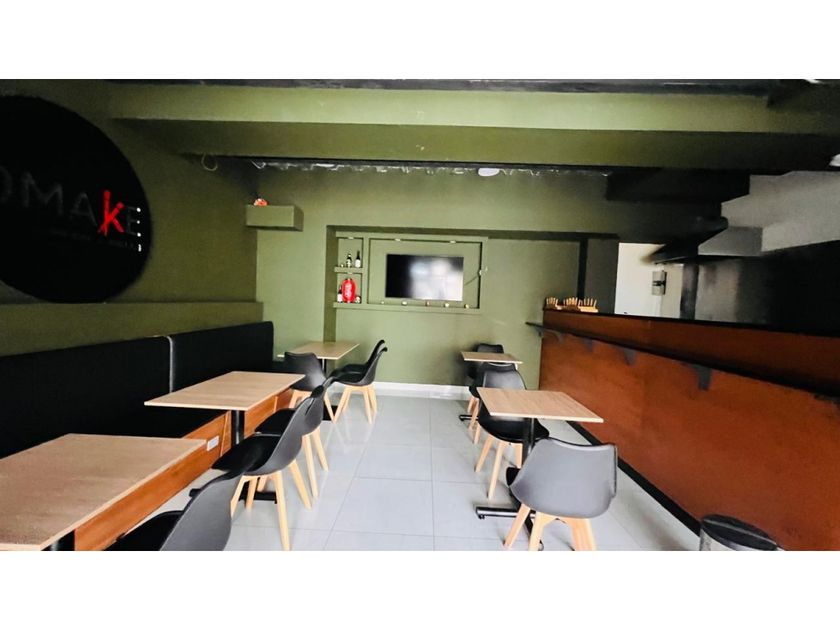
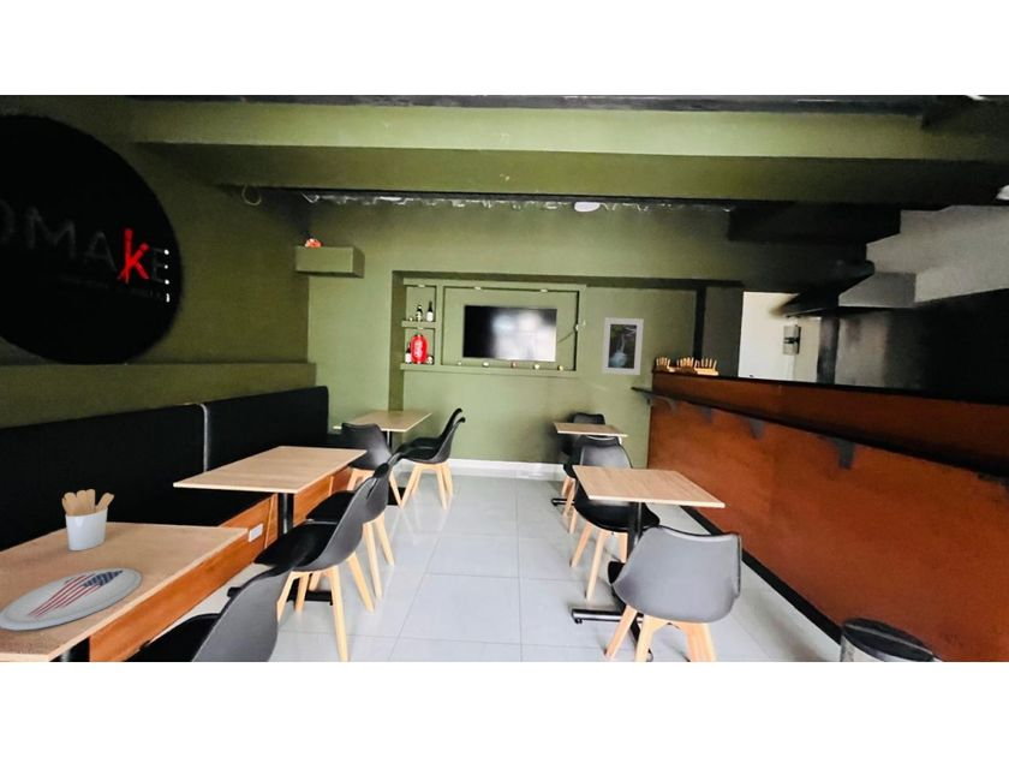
+ utensil holder (84, 517)
+ plate (76, 594)
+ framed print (622, 346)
